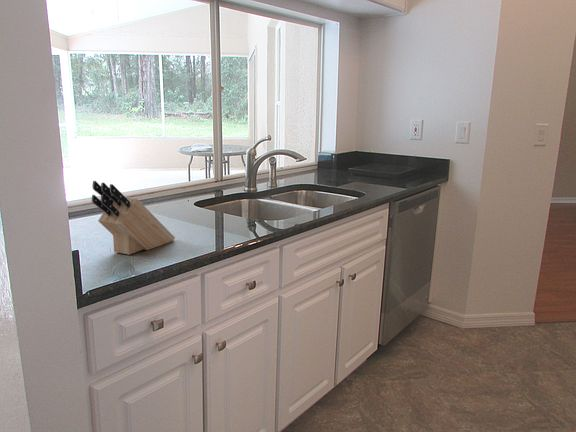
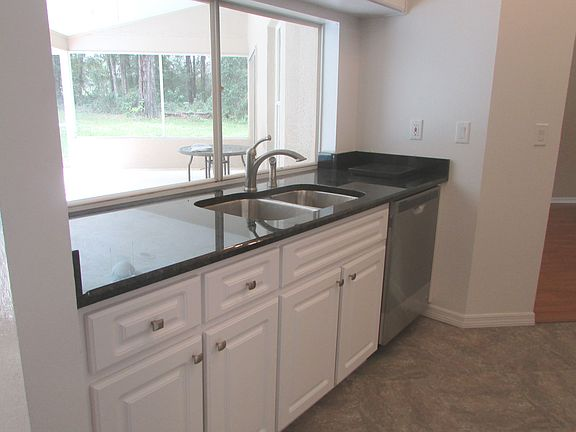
- knife block (133, 213)
